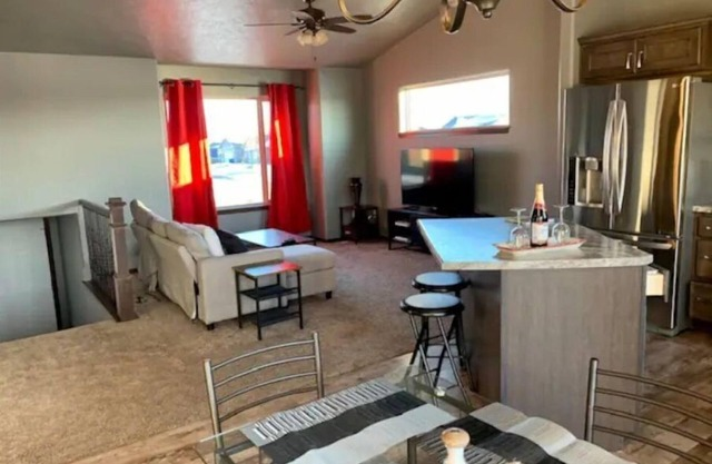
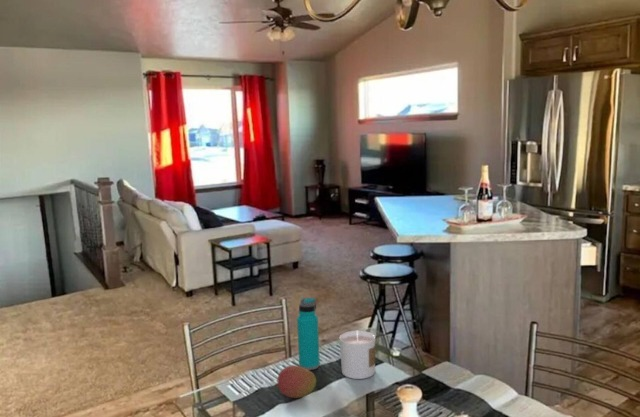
+ fruit (295, 381)
+ candle (357, 351)
+ water bottle (308, 332)
